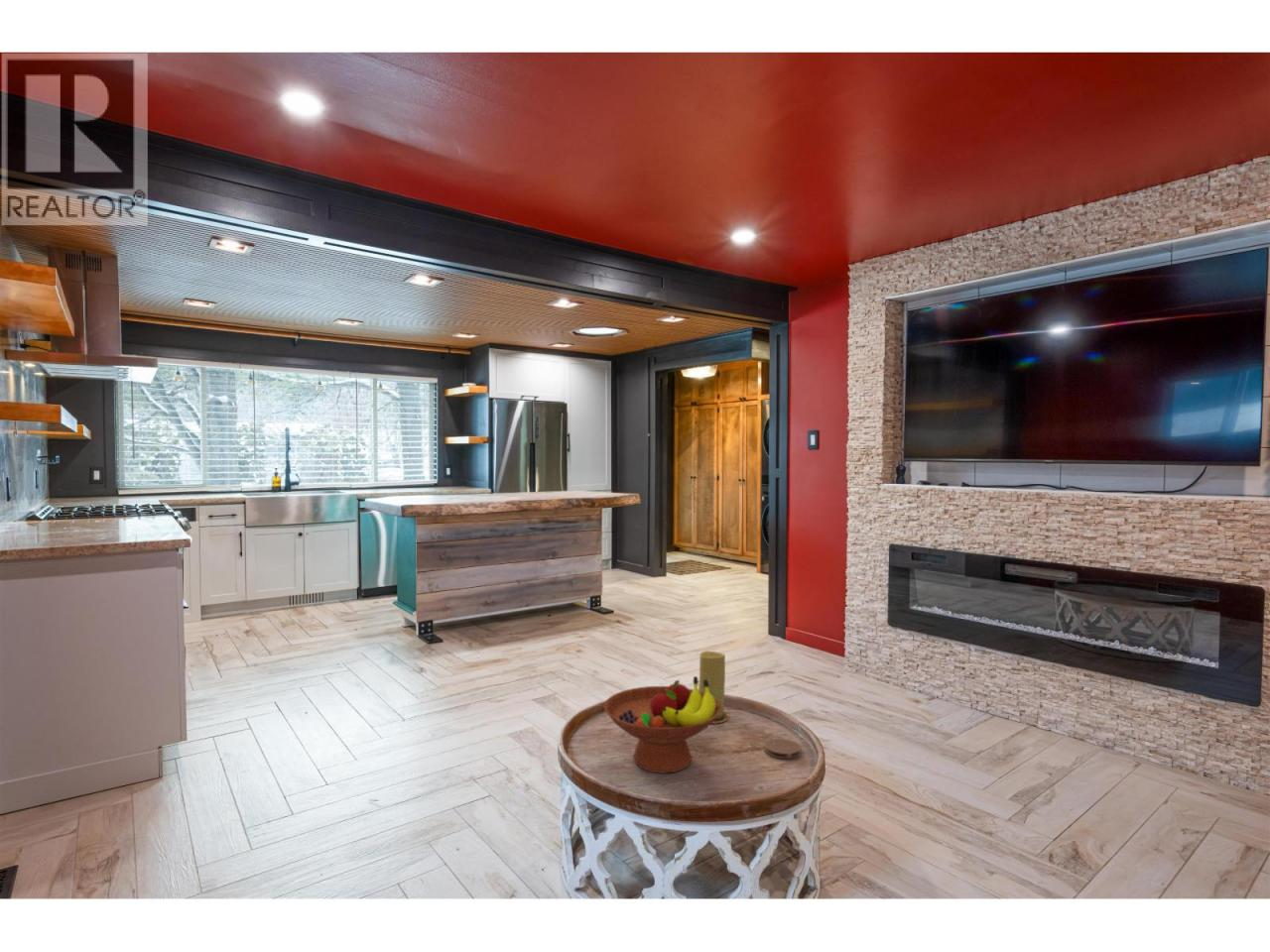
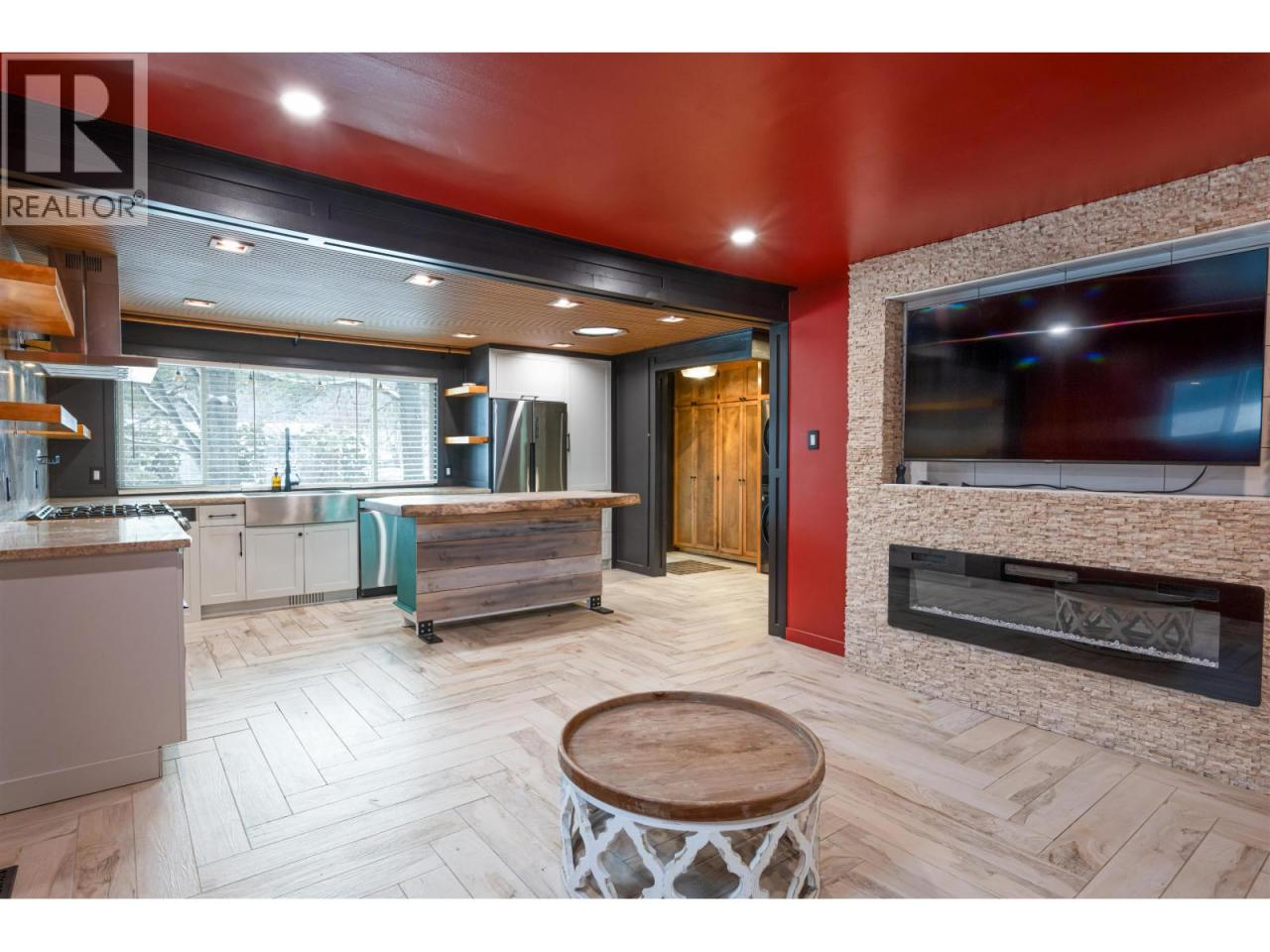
- fruit bowl (662, 722)
- coaster (782, 748)
- candle (710, 684)
